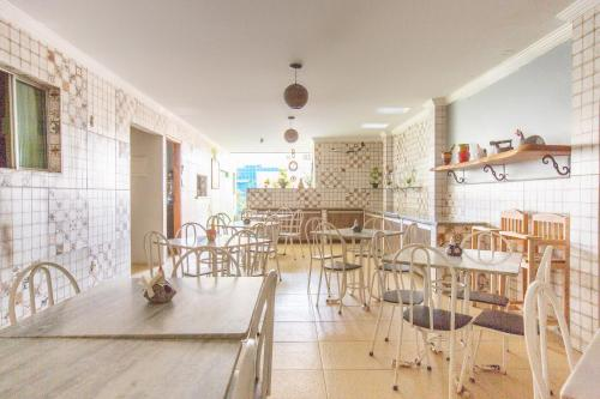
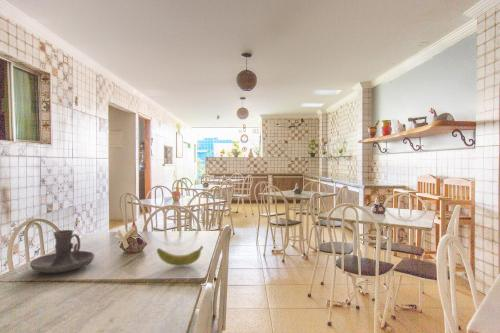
+ candle holder (66, 248)
+ banana (180, 256)
